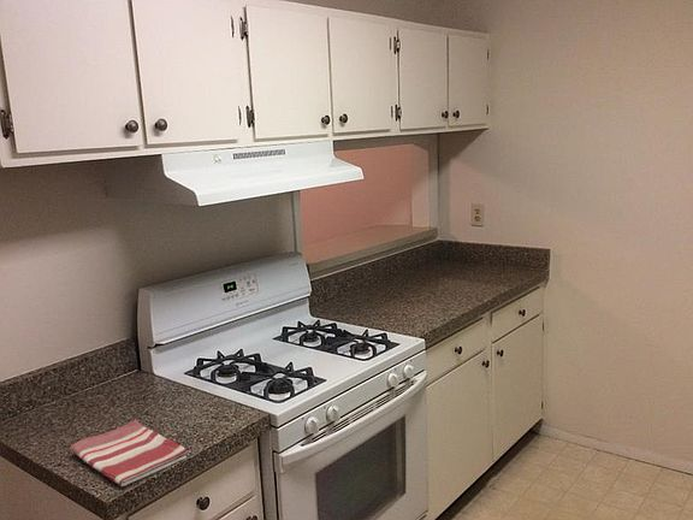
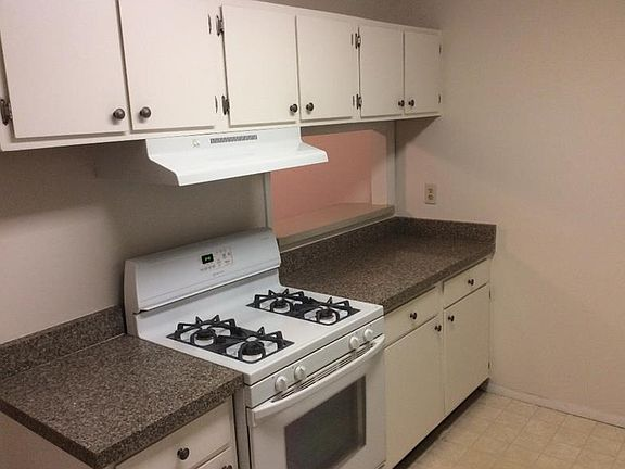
- dish towel (128, 450)
